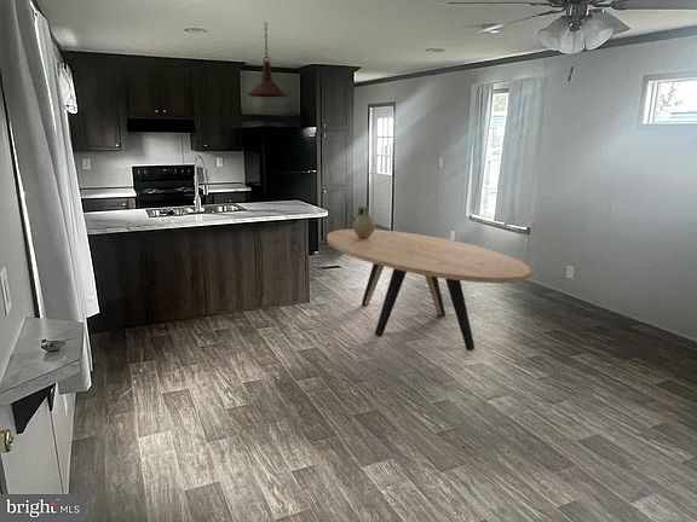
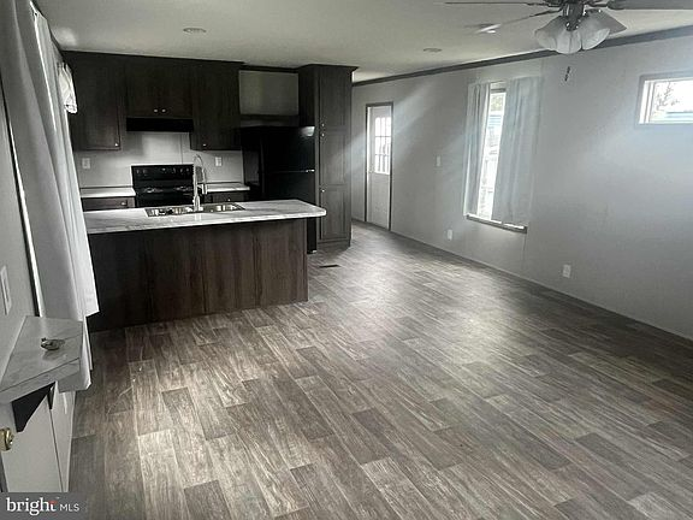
- pendant light (266, 60)
- ceramic jug (363, 222)
- dining table (402, 282)
